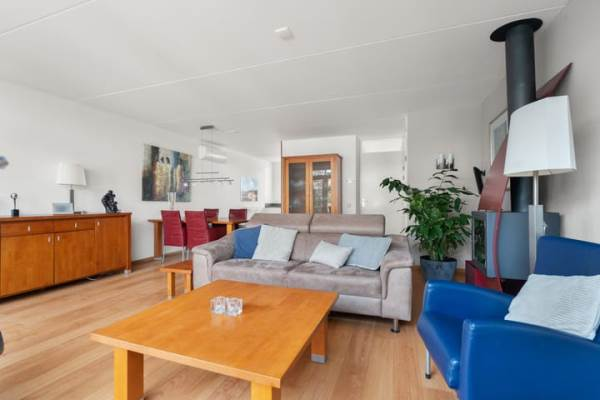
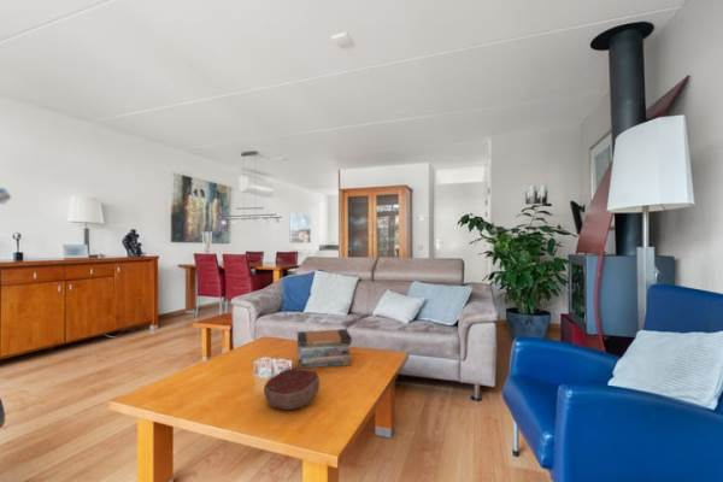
+ decorative bowl (292, 387)
+ book stack (323, 347)
